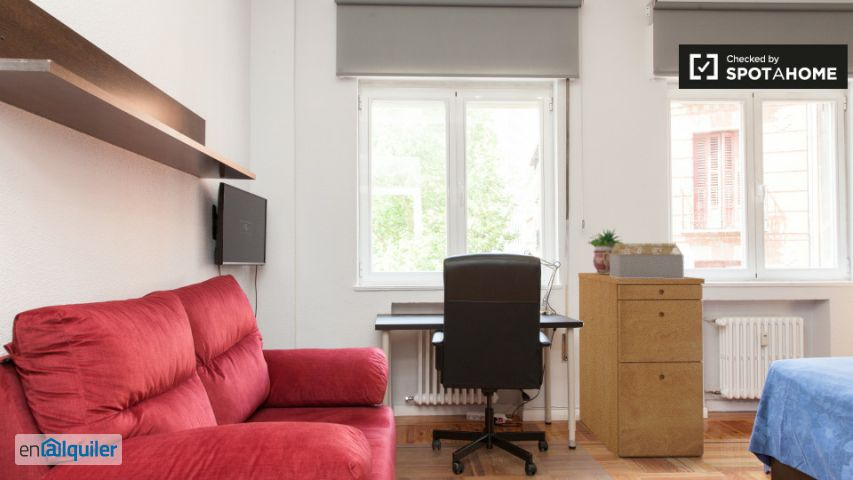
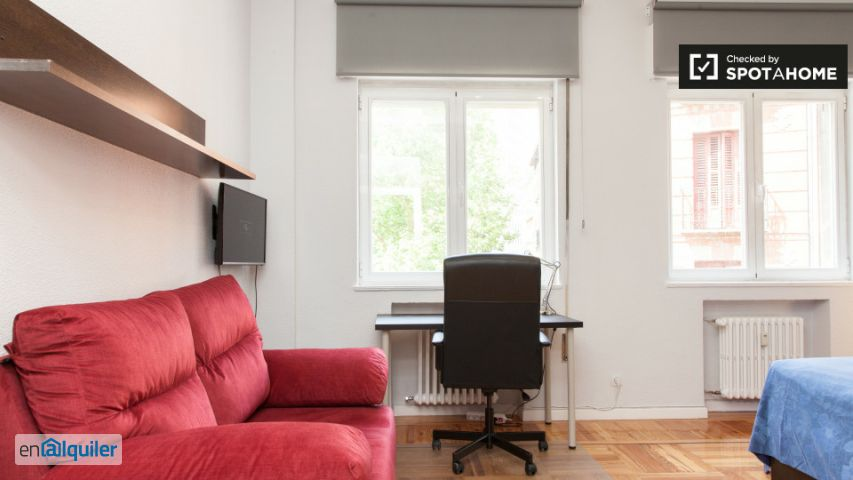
- potted plant (606, 250)
- architectural model (645, 259)
- filing cabinet (635, 356)
